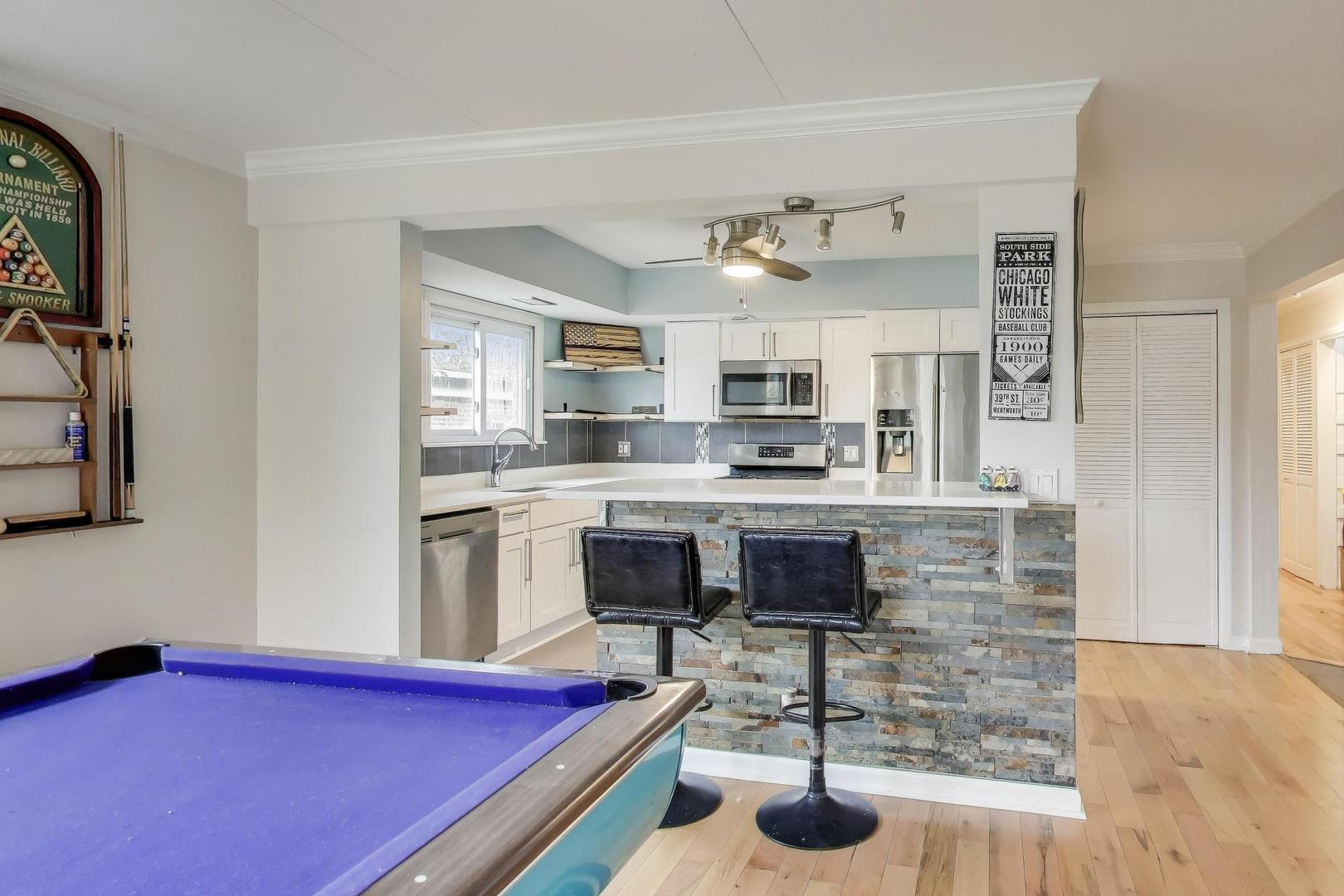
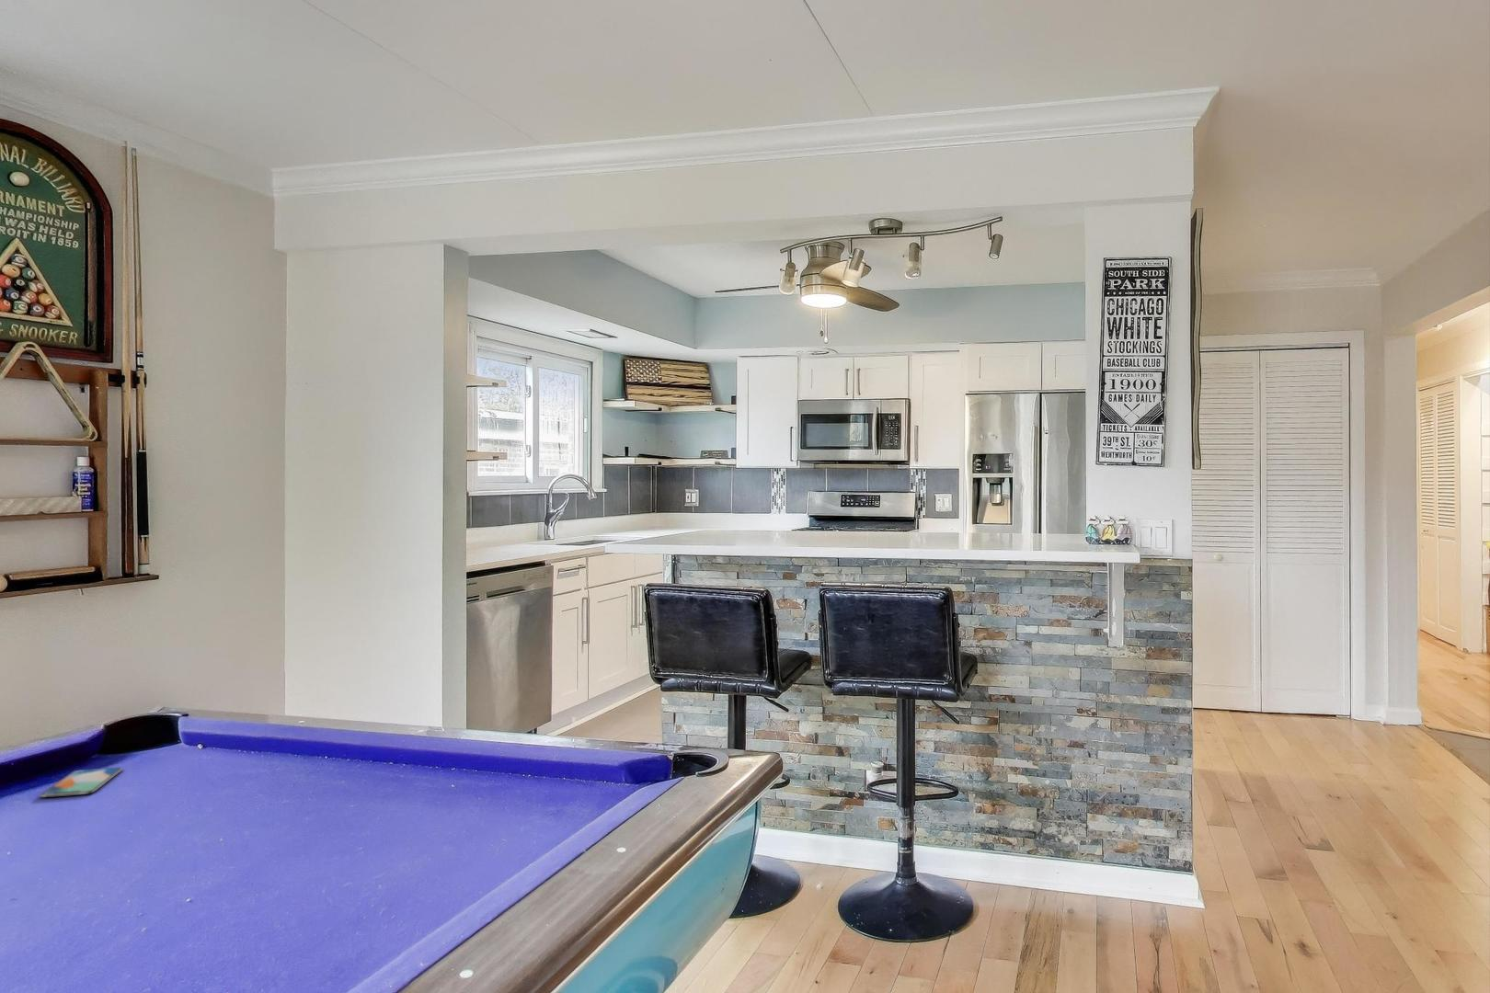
+ smartphone (83, 781)
